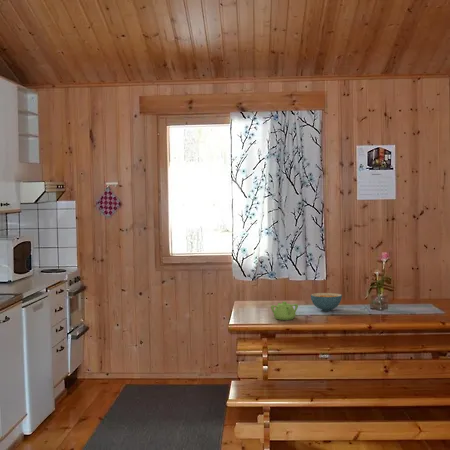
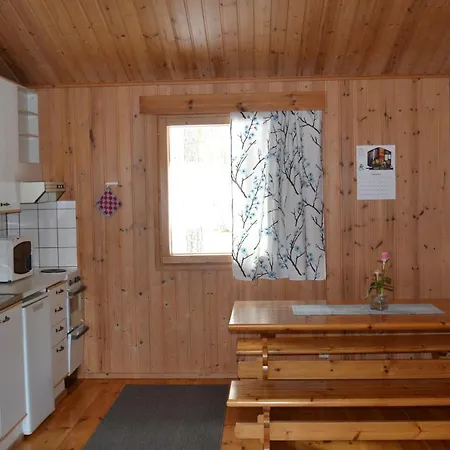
- cereal bowl (326, 302)
- teapot (284, 309)
